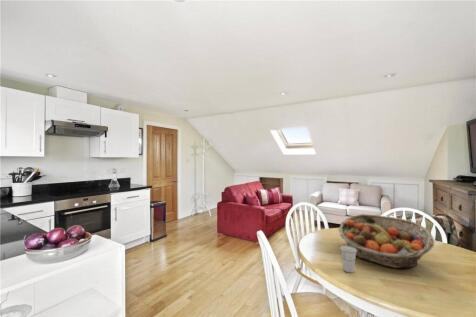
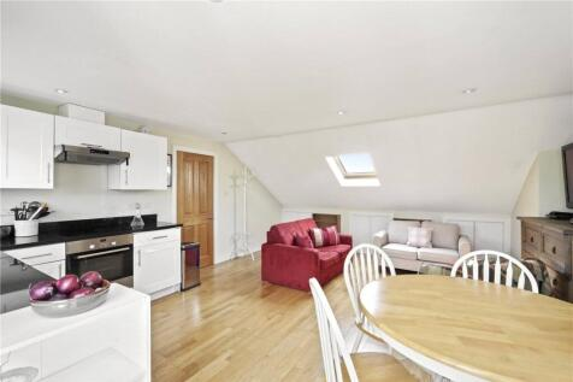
- cup (348, 259)
- fruit basket (381, 238)
